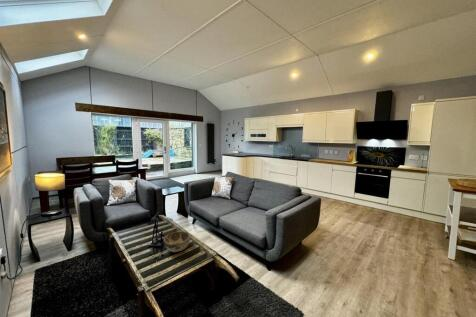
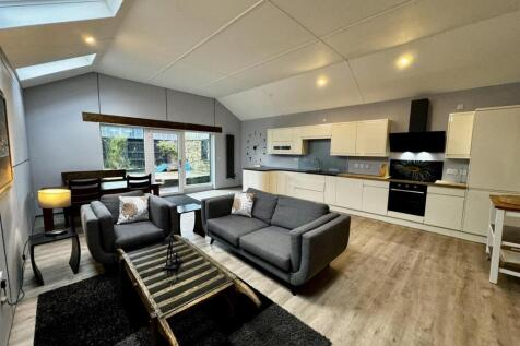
- decorative bowl (177, 243)
